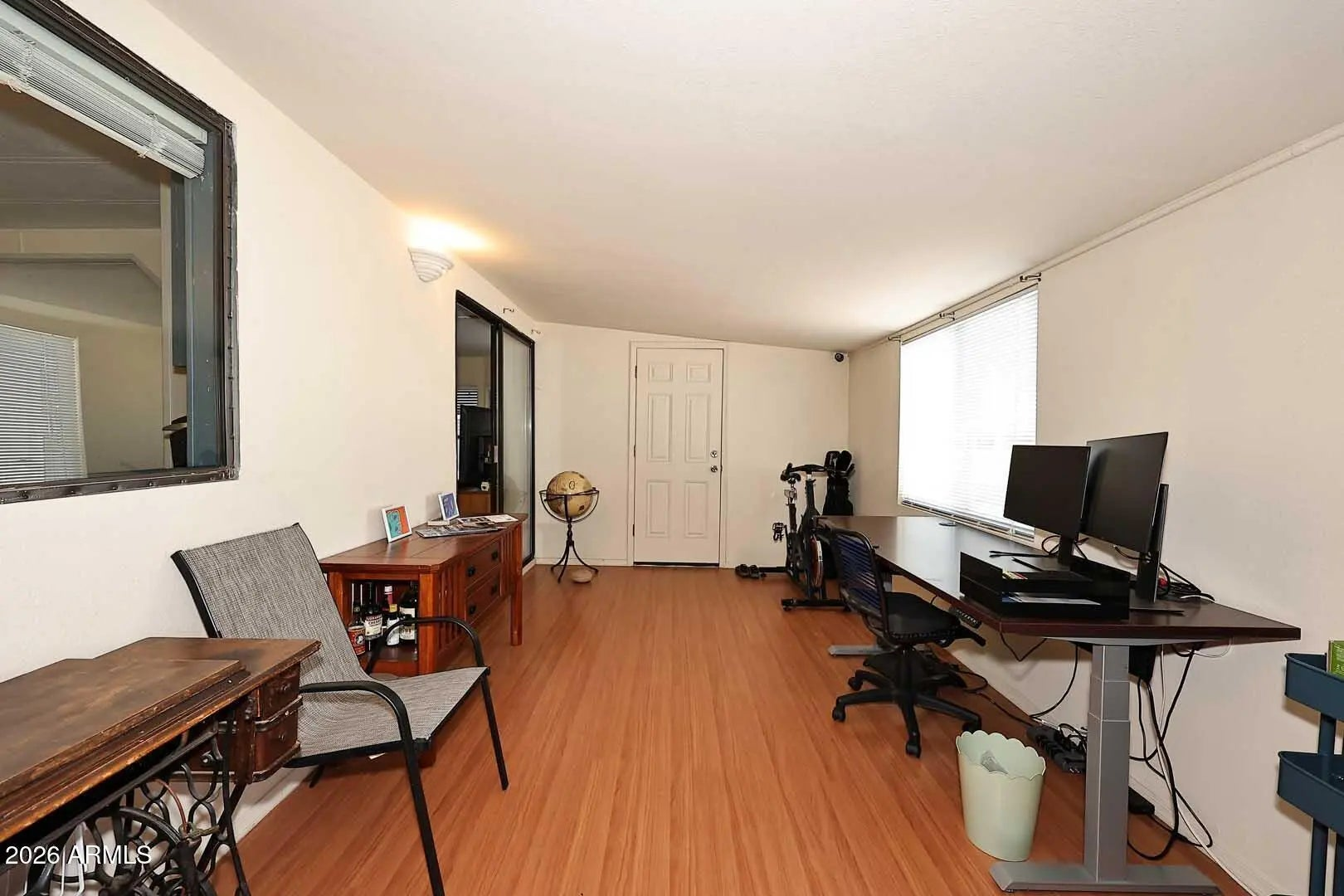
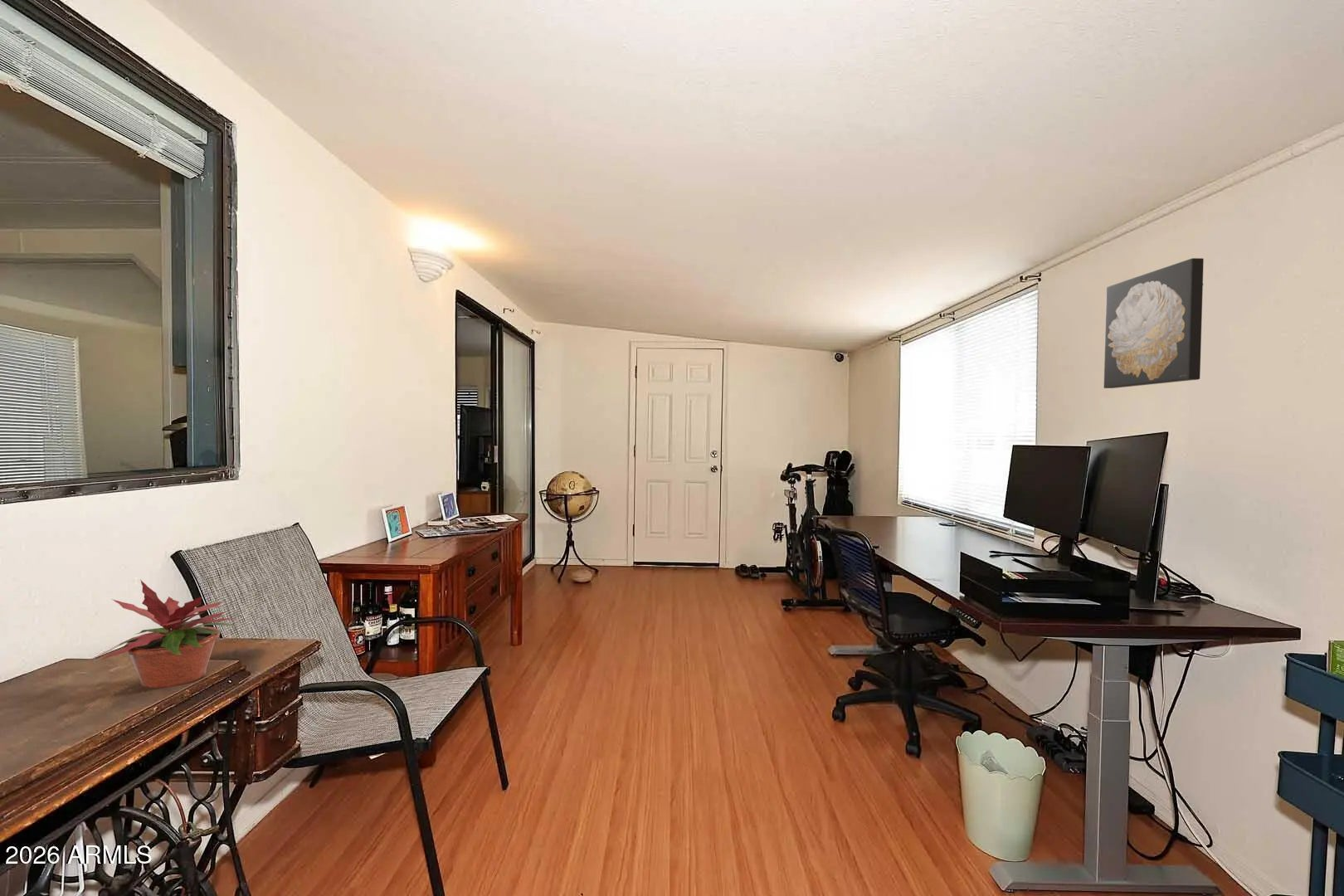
+ wall art (1149, 329)
+ potted plant (172, 626)
